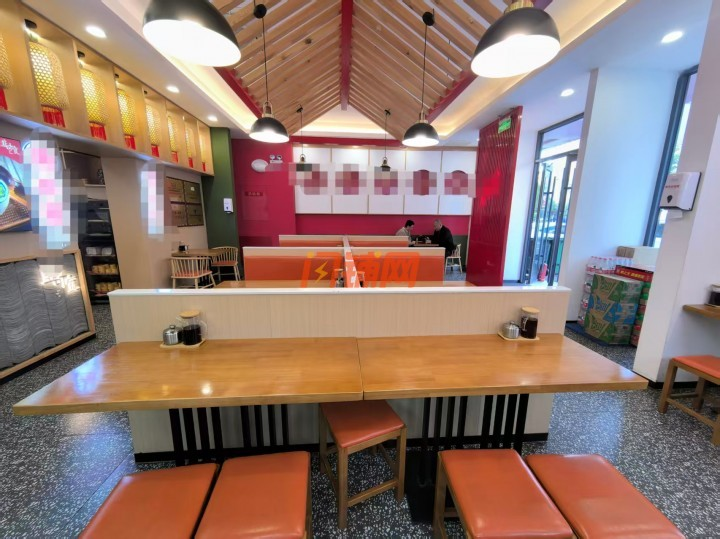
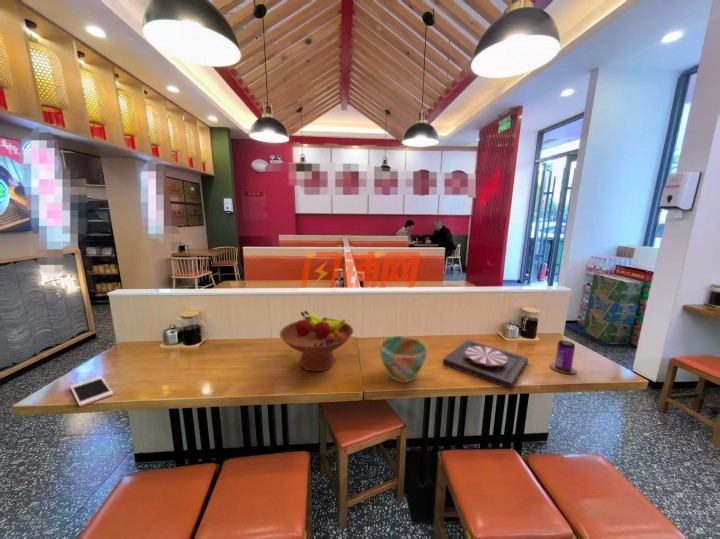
+ cup (401, 357)
+ fruit bowl (317, 340)
+ plate (486, 358)
+ cell phone (91, 390)
+ beverage can (564, 355)
